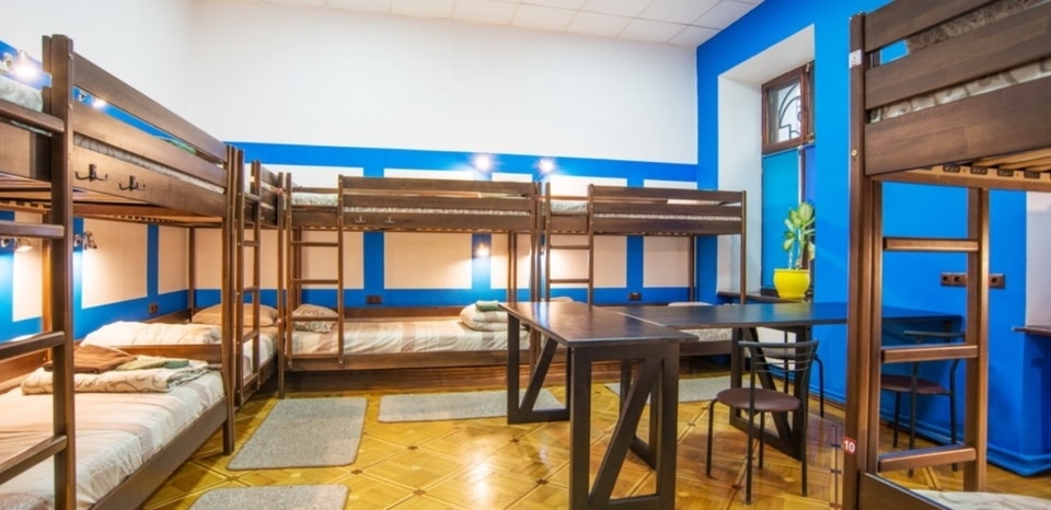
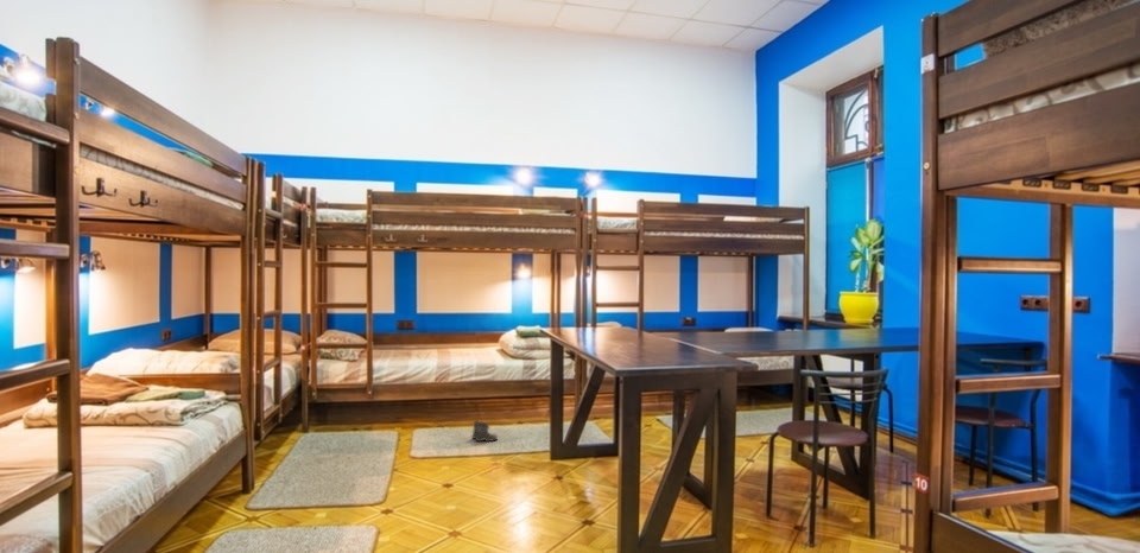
+ boots (483, 430)
